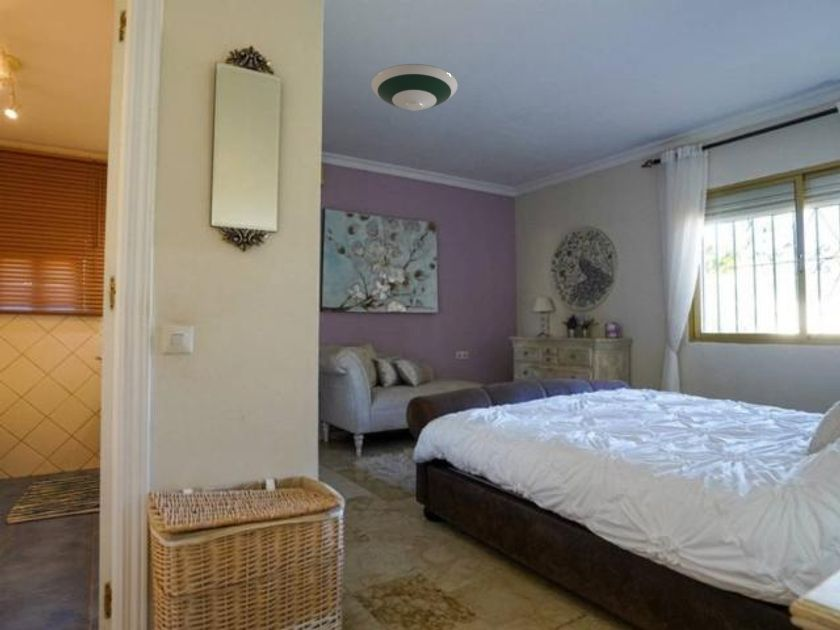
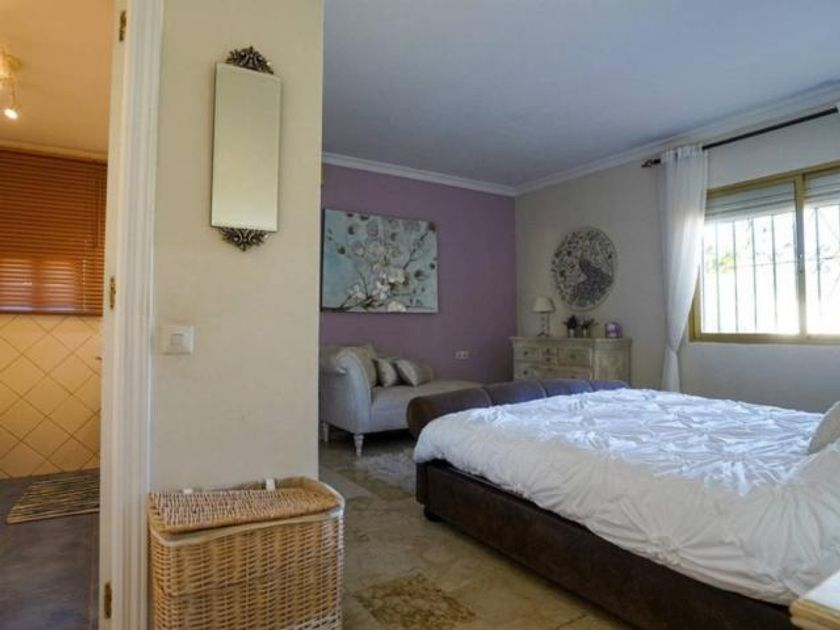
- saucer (414, 97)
